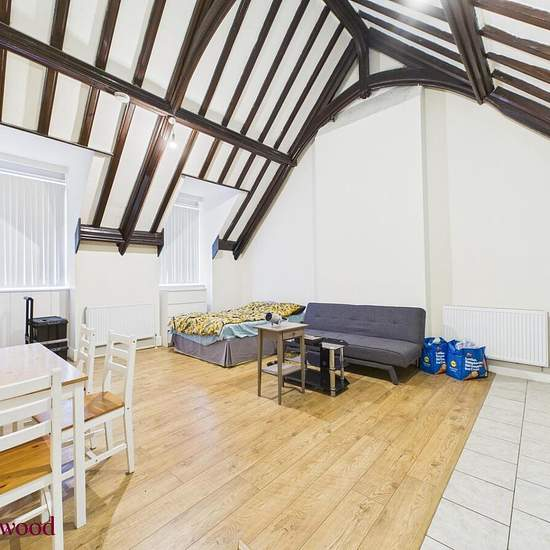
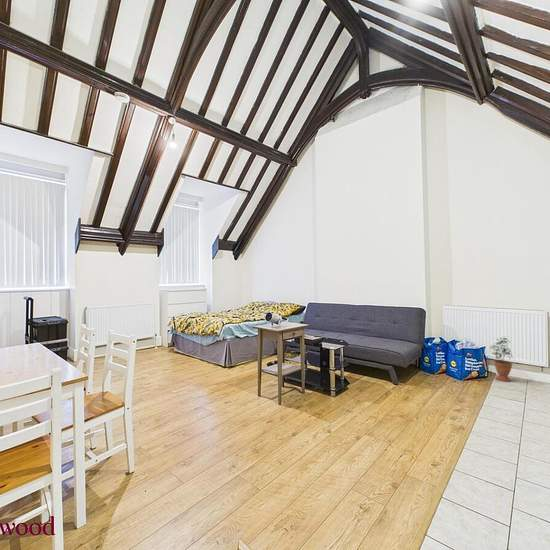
+ potted plant (500, 357)
